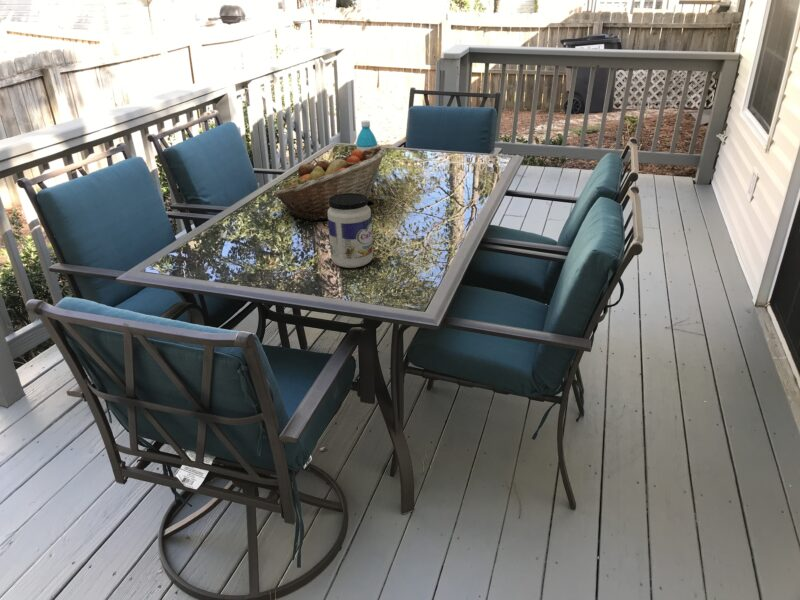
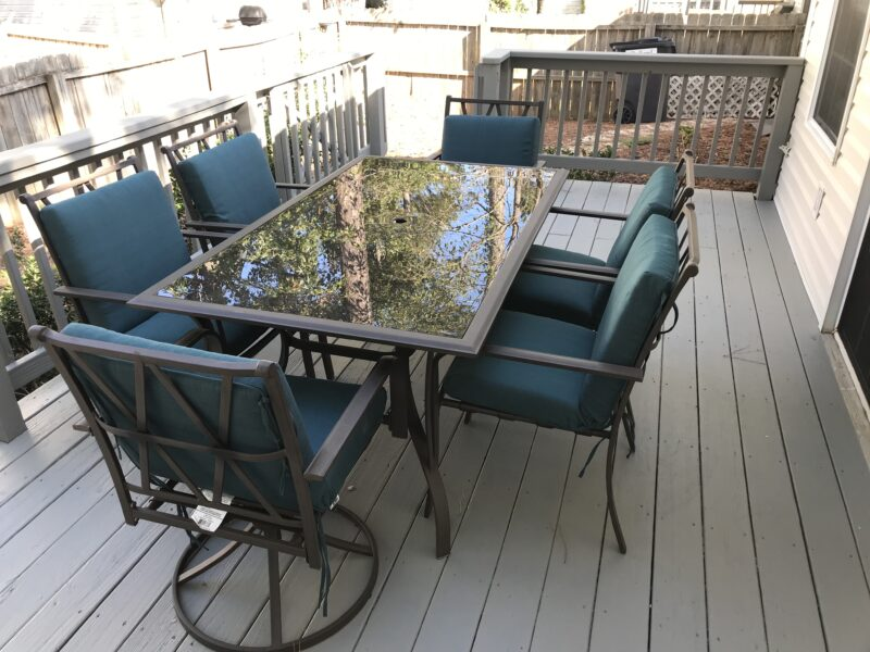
- fruit basket (332, 180)
- water bottle (366, 149)
- jar (350, 230)
